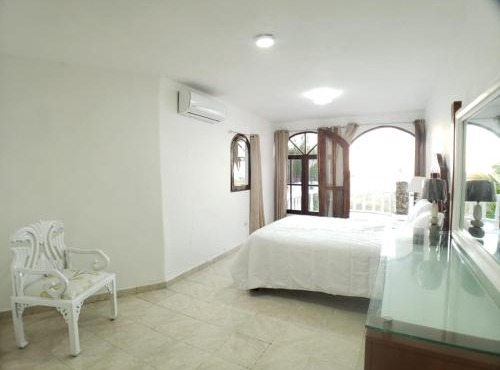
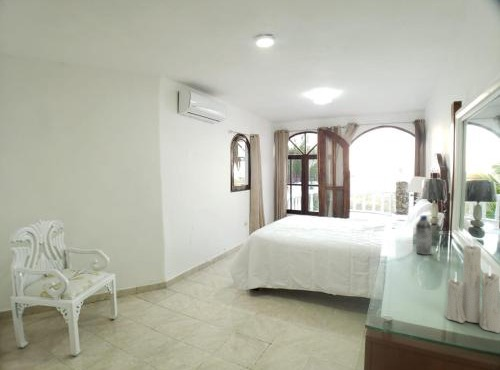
+ candle (471, 277)
+ water bottle (423, 234)
